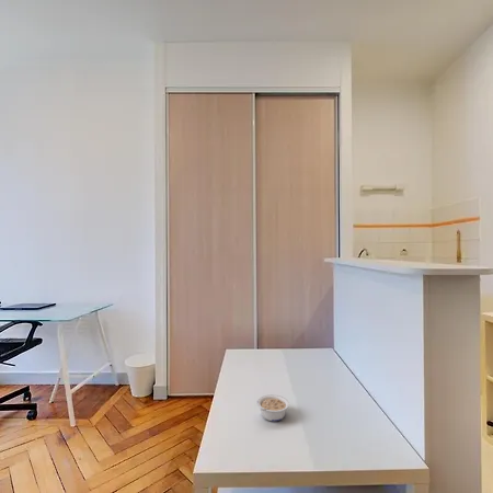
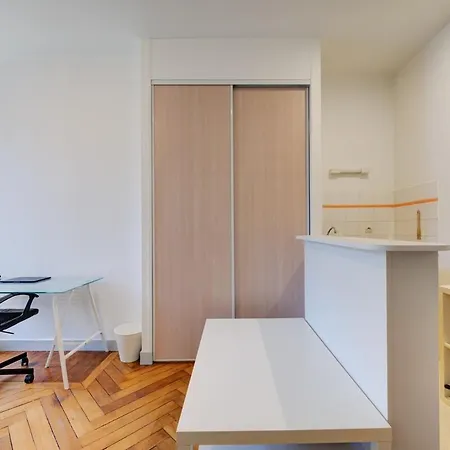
- legume (273, 408)
